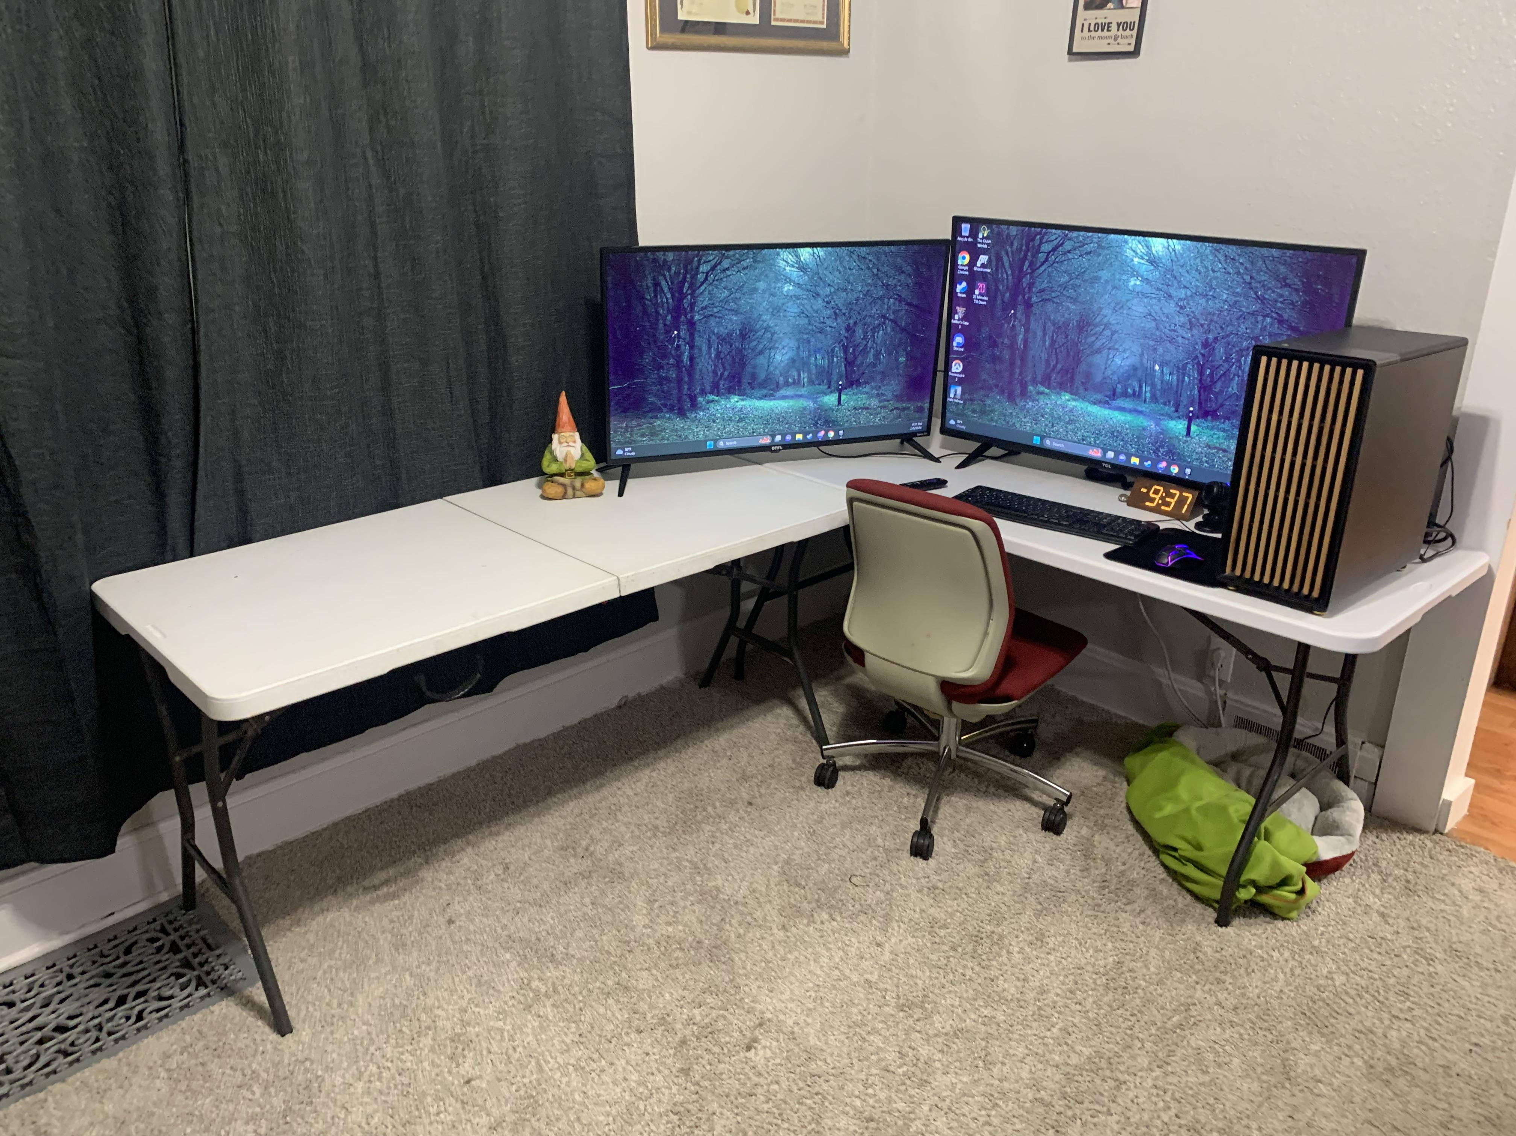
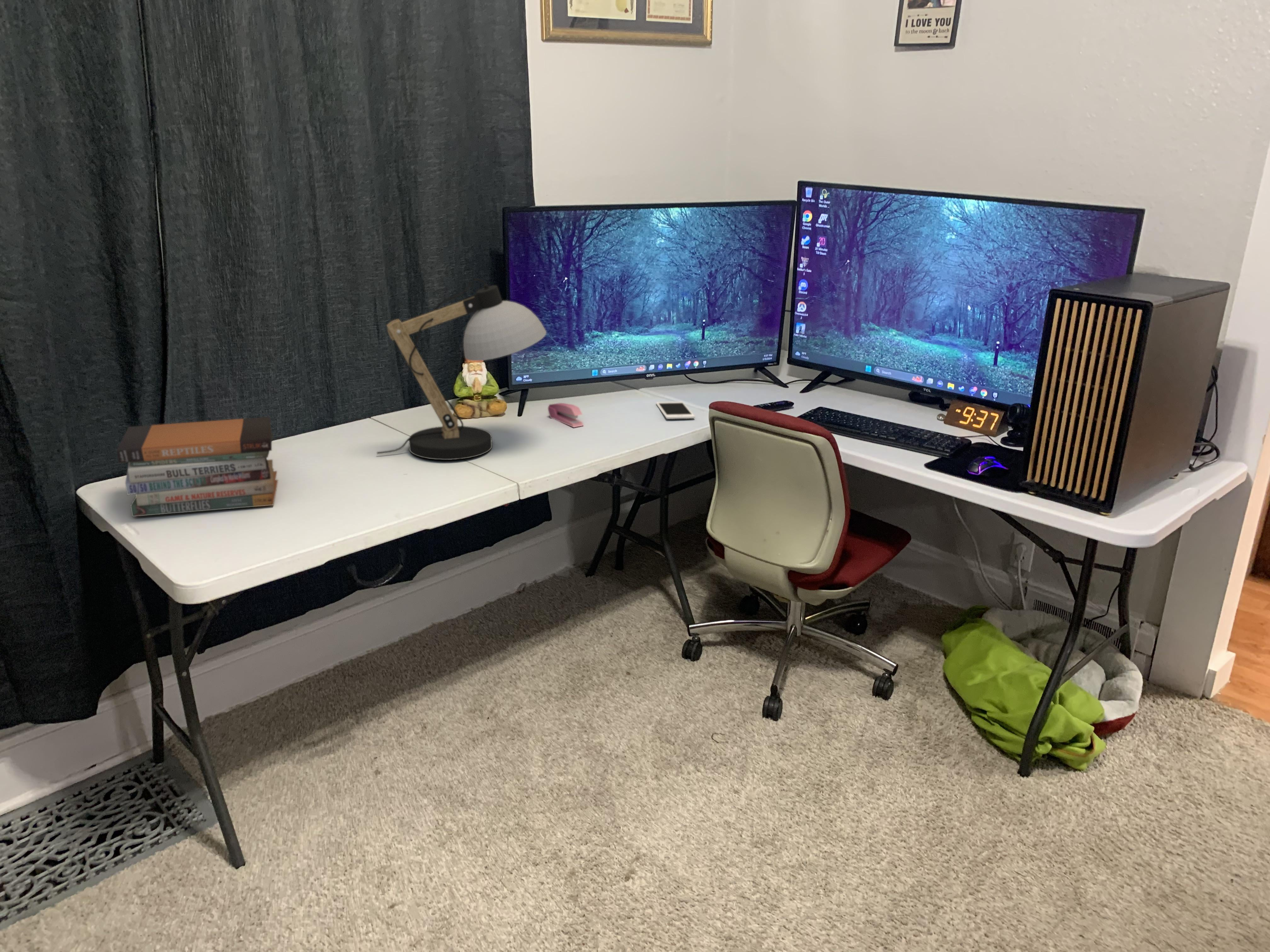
+ book stack (202, 466)
+ desk lamp (466, 359)
+ stapler (565, 412)
+ cell phone (675, 410)
